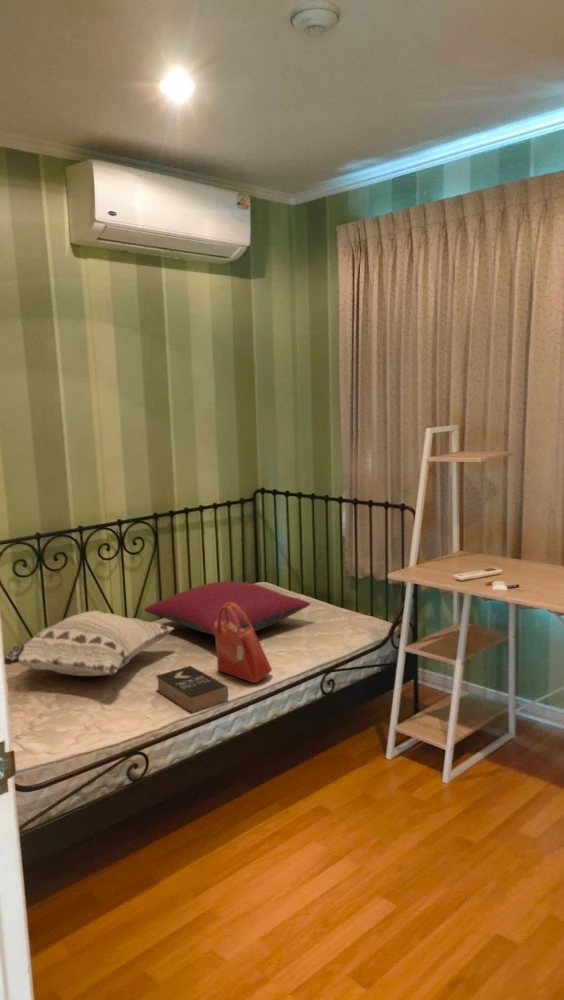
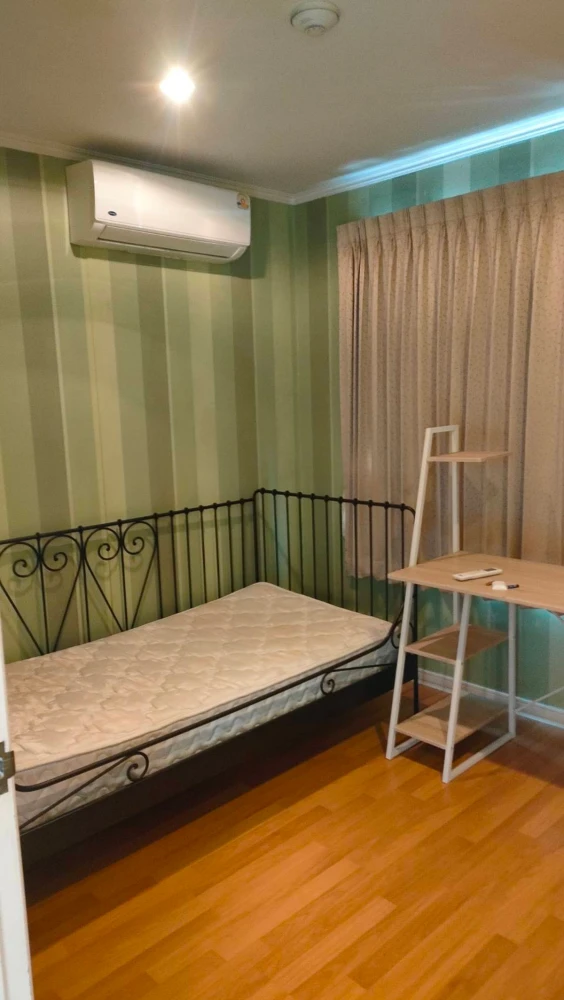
- book (191, 688)
- handbag (241, 636)
- pillow (228, 605)
- decorative pillow (88, 643)
